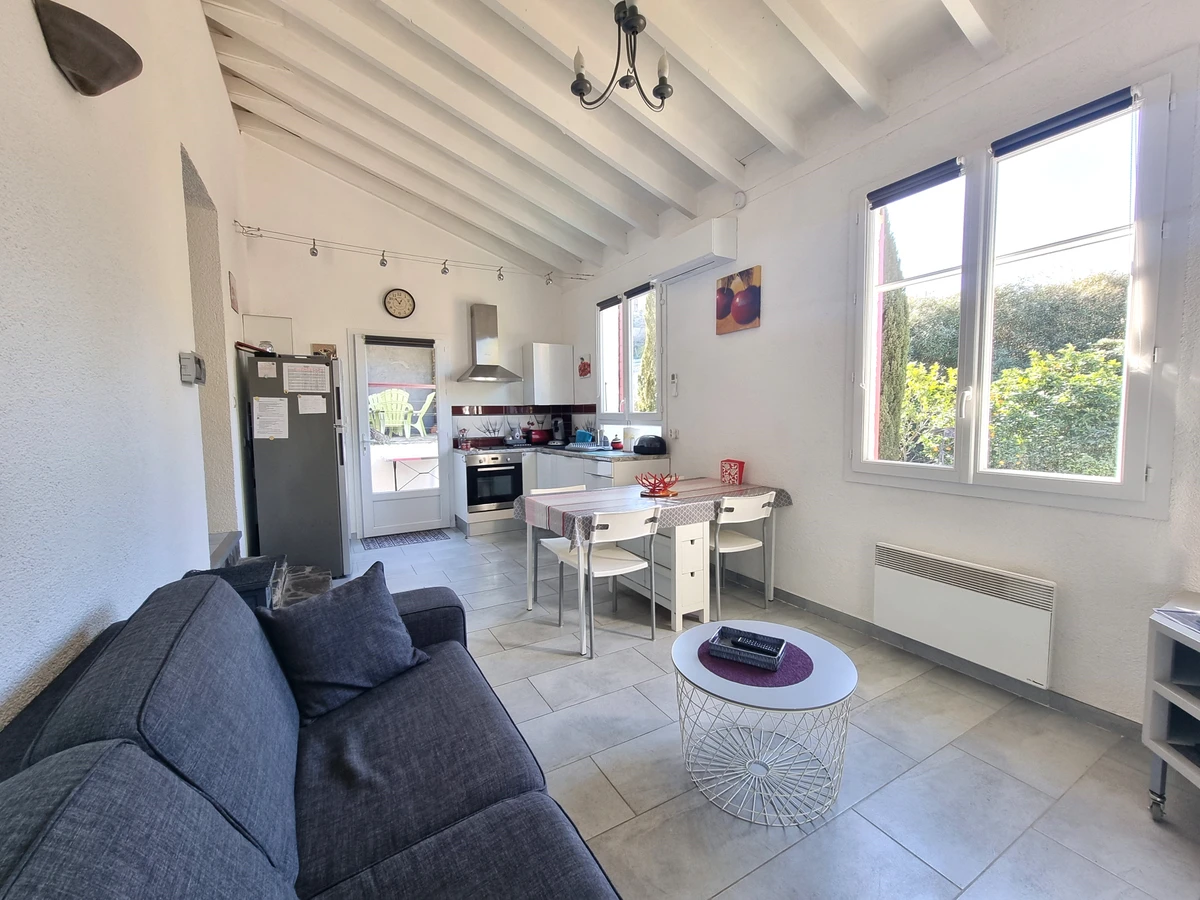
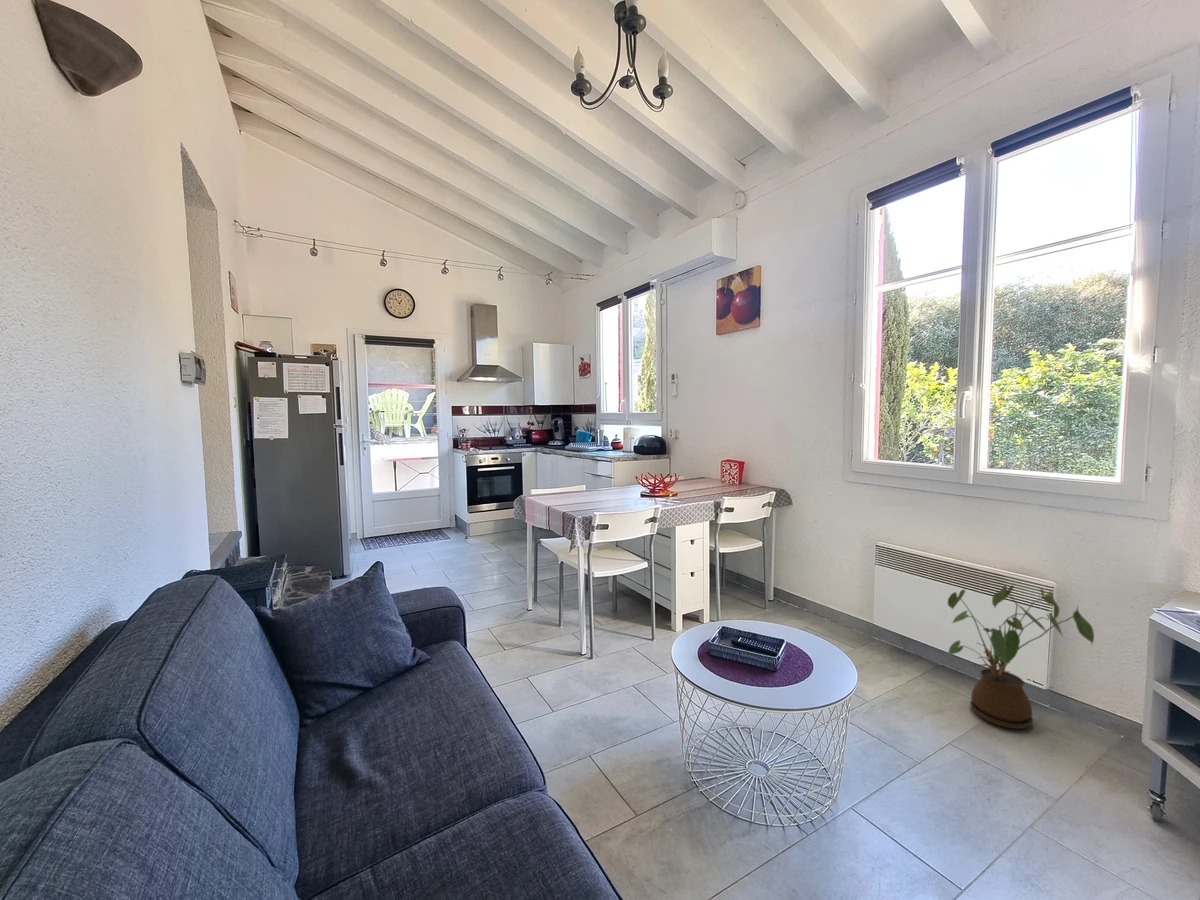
+ house plant (1008, 657)
